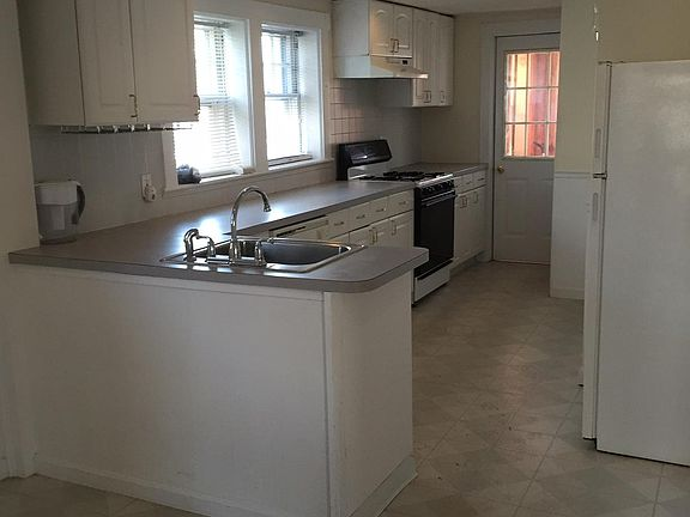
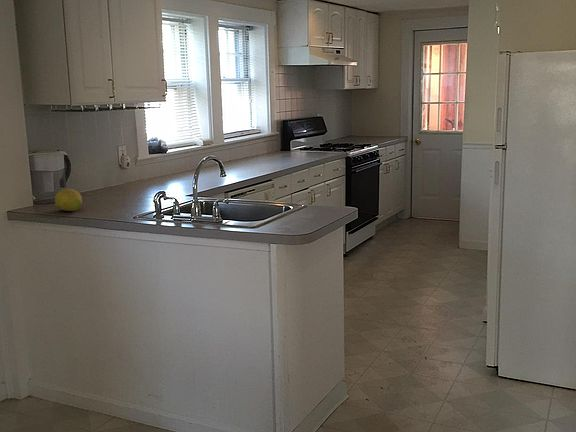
+ fruit (69, 199)
